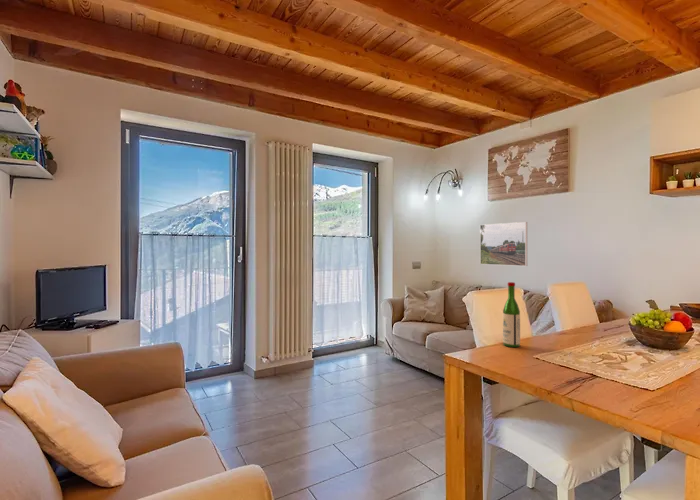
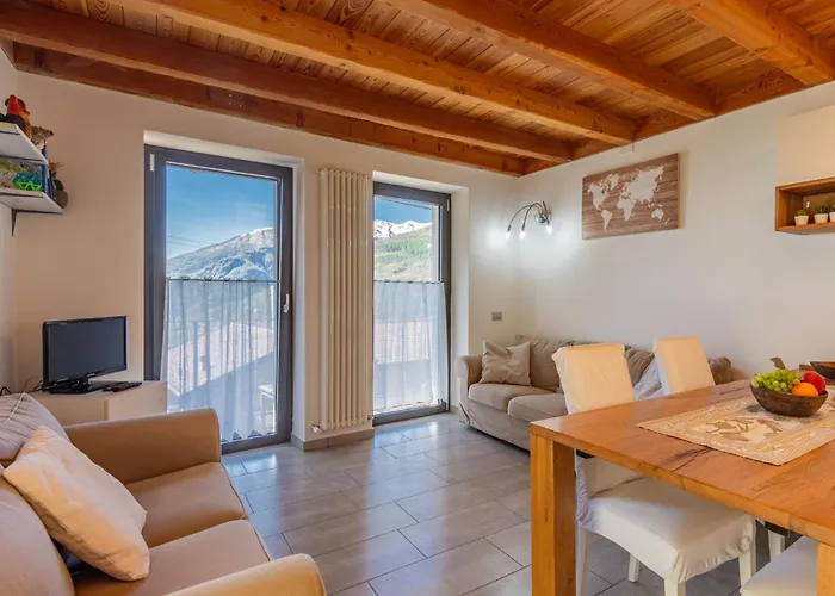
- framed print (502, 244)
- wine bottle (511, 313)
